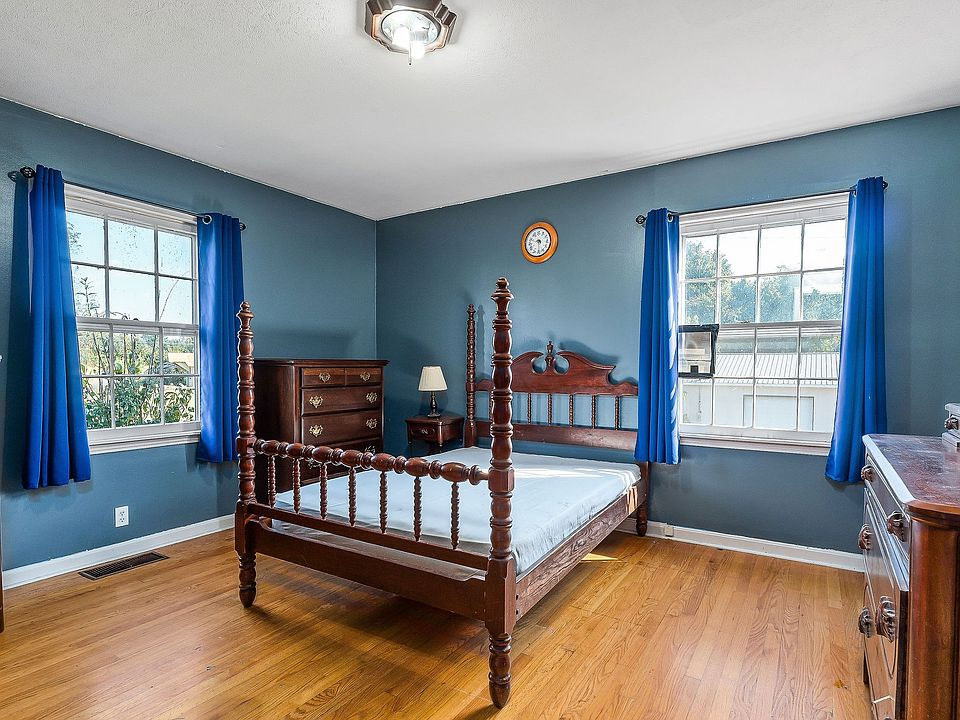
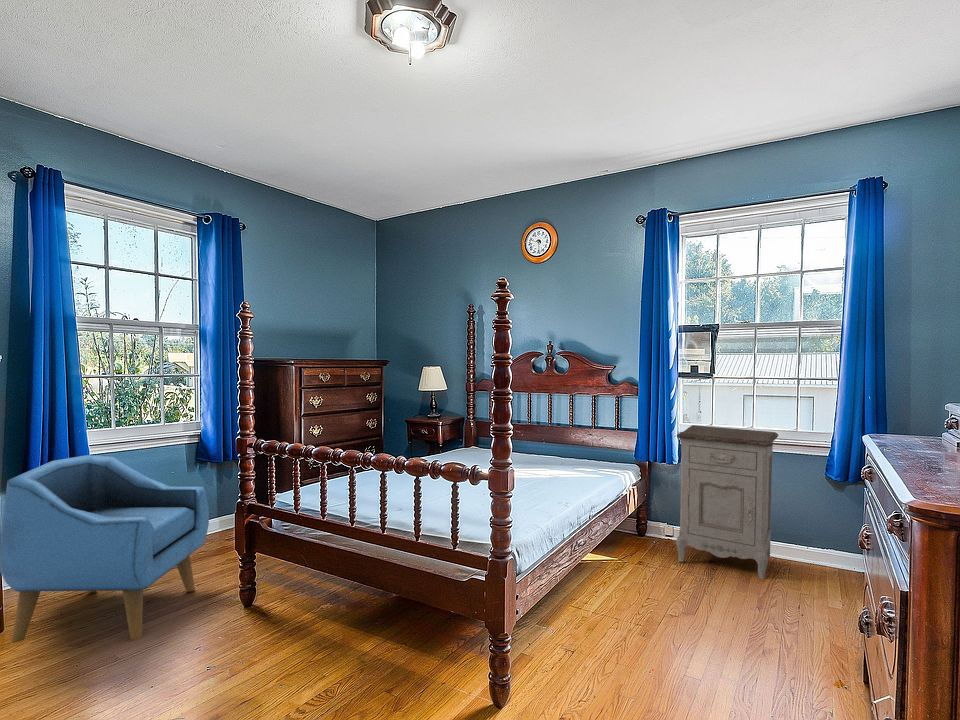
+ armchair (117, 536)
+ nightstand (725, 497)
